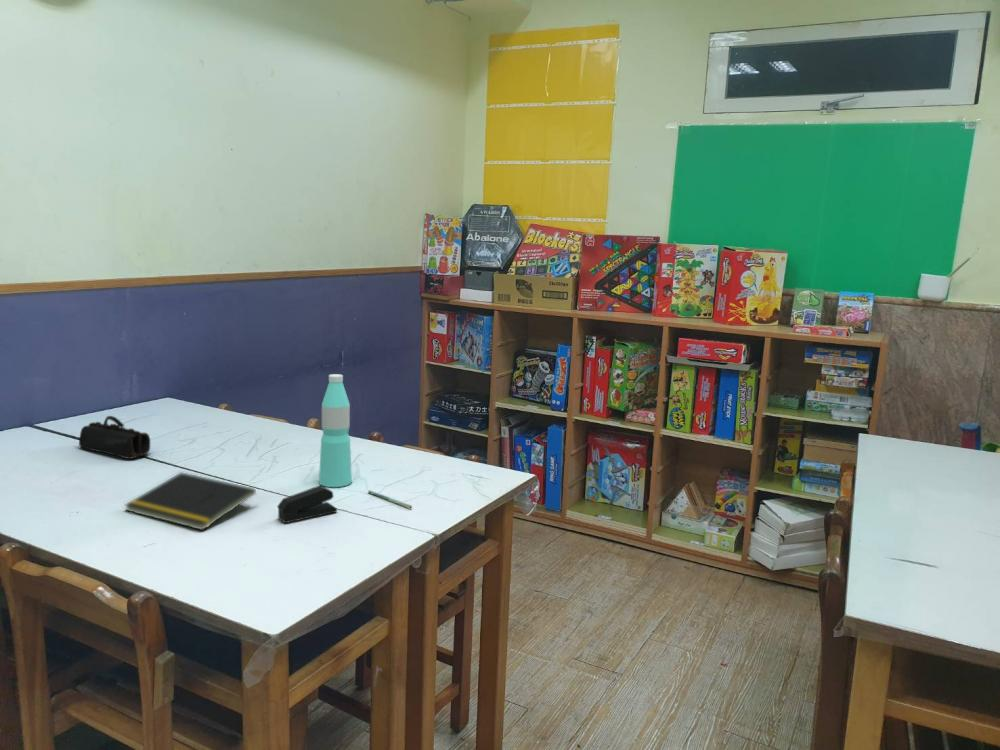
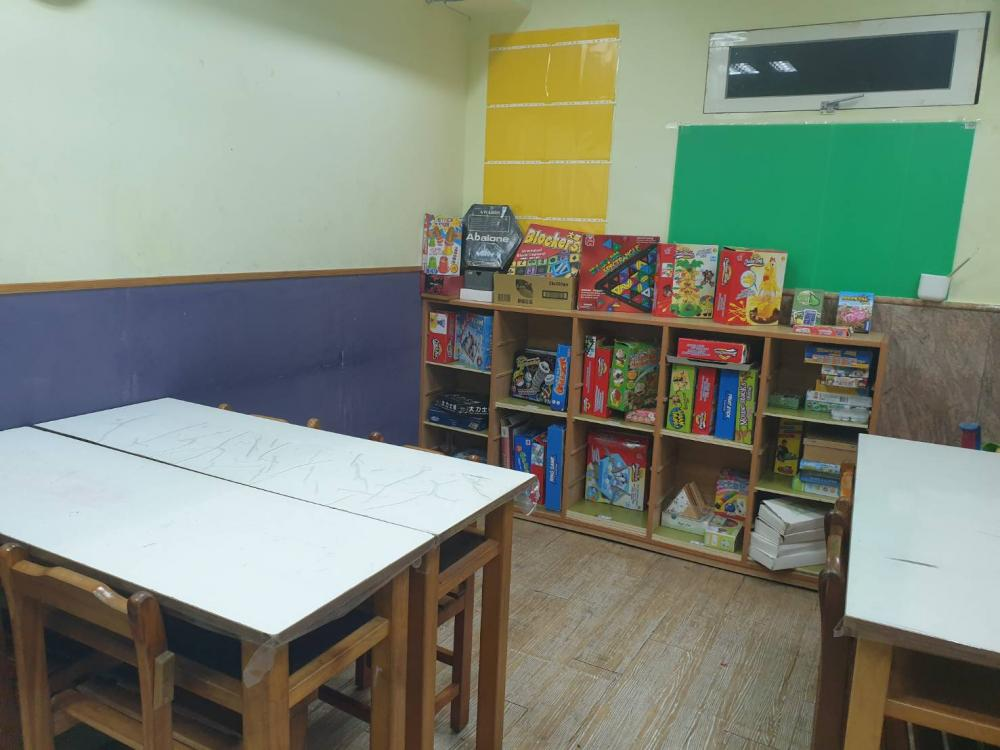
- stapler (307, 502)
- pen (389, 499)
- notepad (191, 499)
- pencil case (114, 433)
- water bottle (335, 429)
